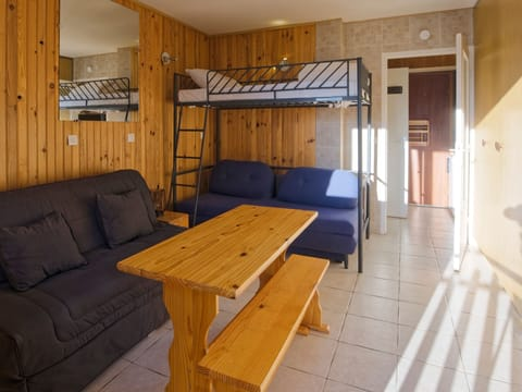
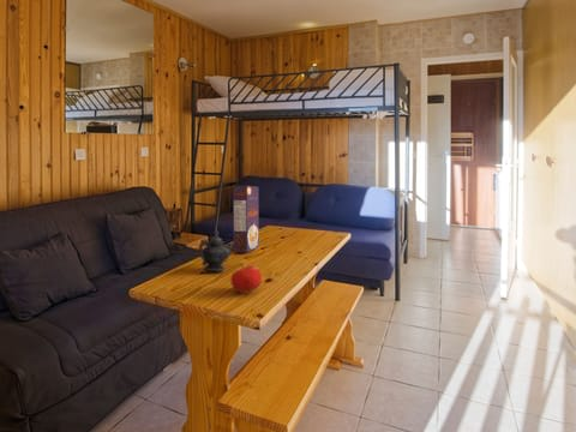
+ teapot (216, 250)
+ cereal box (246, 217)
+ fruit (246, 277)
